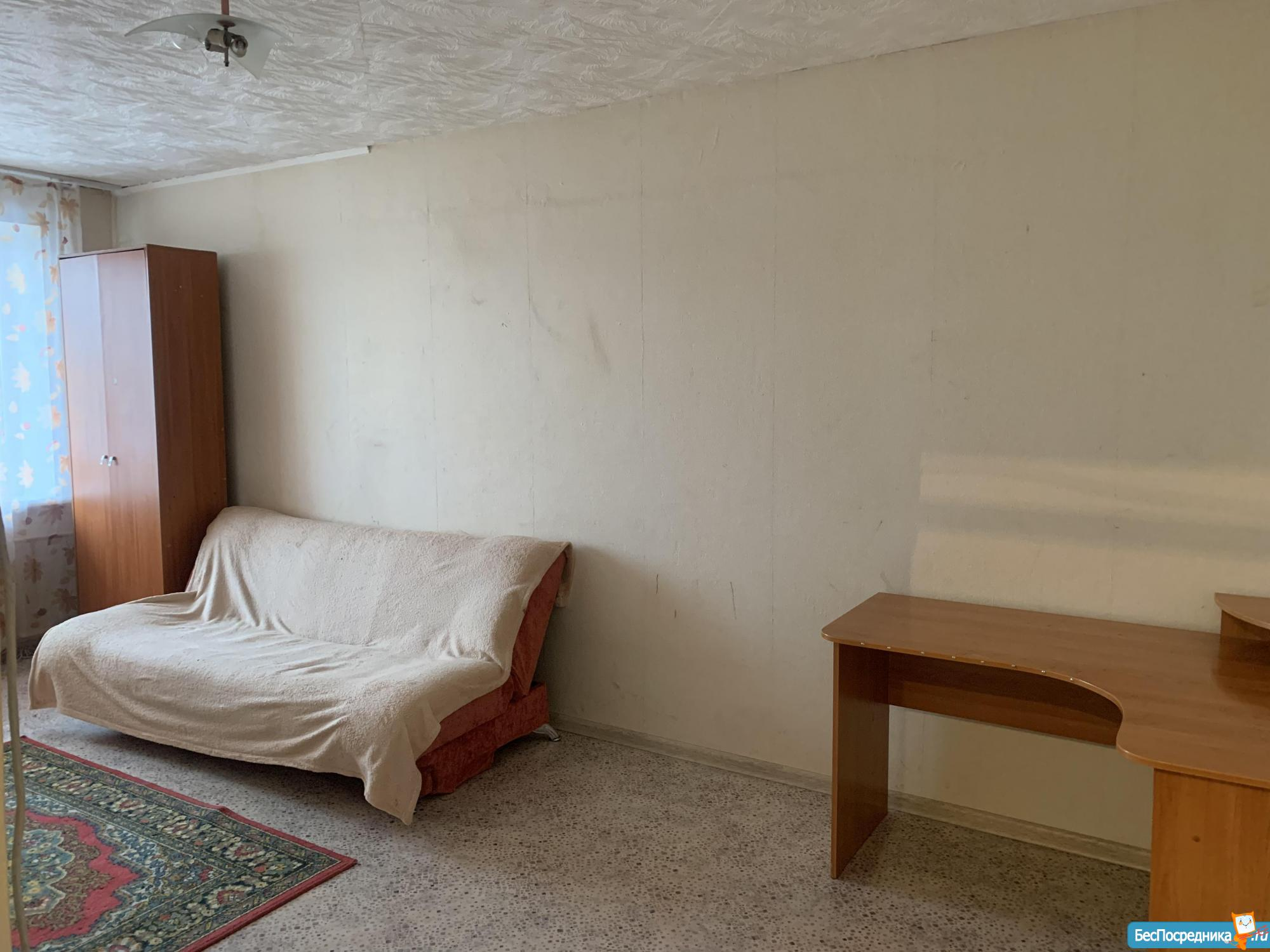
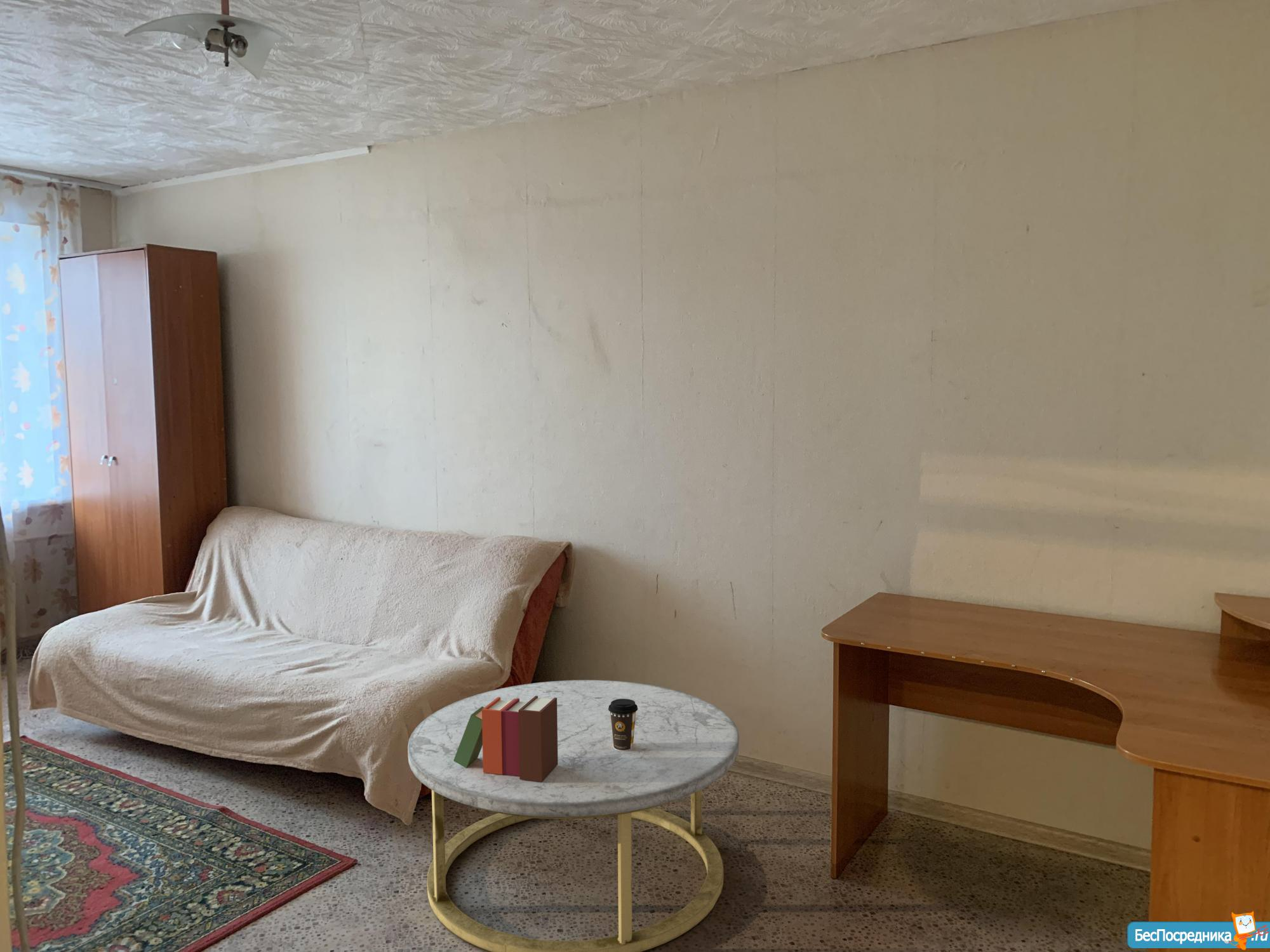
+ books (502, 733)
+ coffee cup (623, 724)
+ coffee table (576, 802)
